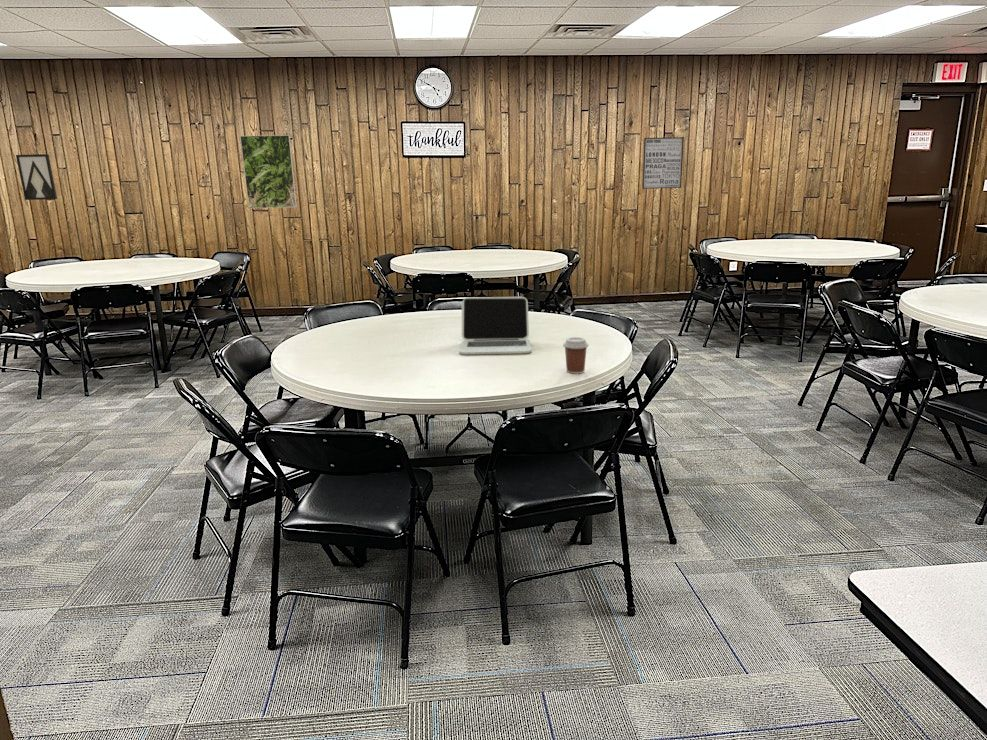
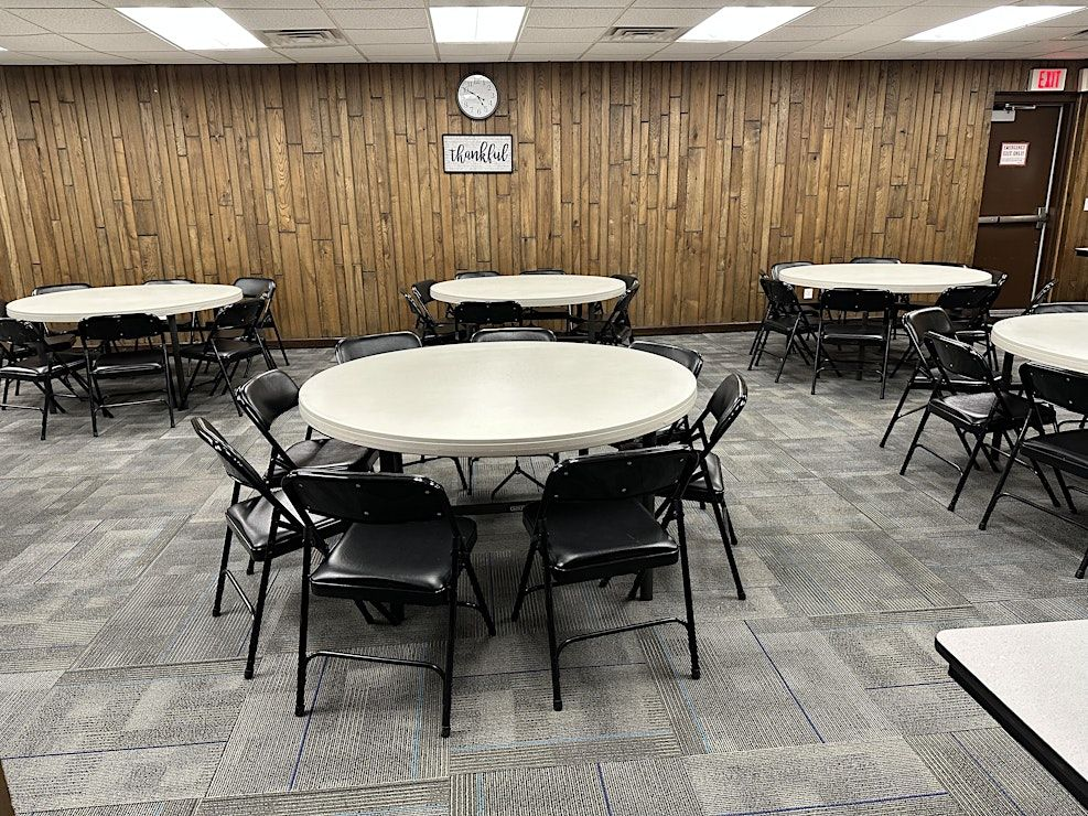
- wall art (36, 177)
- laptop (495, 324)
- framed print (268, 172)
- wall art (662, 163)
- coffee cup (575, 355)
